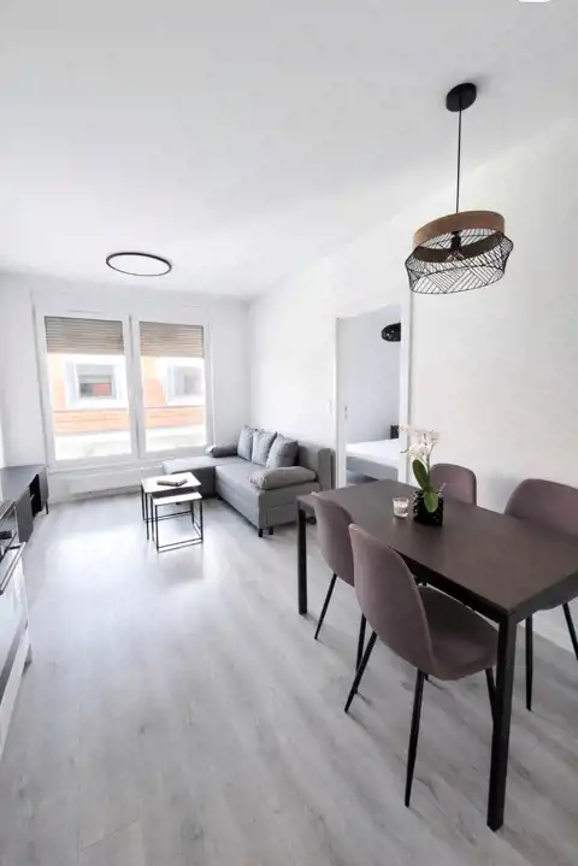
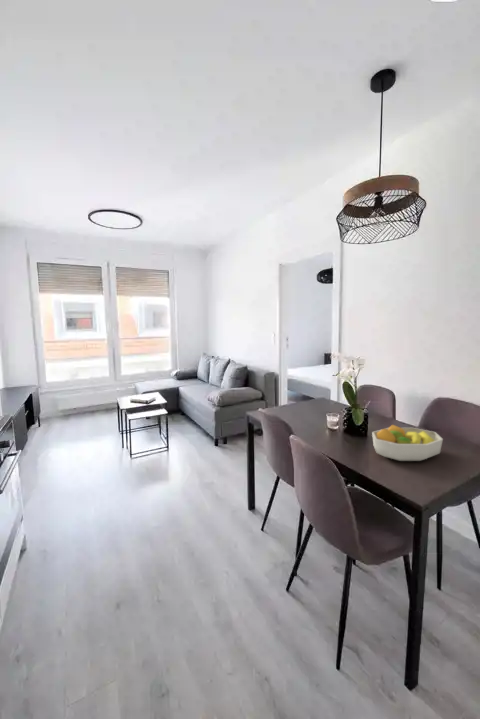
+ fruit bowl (405, 440)
